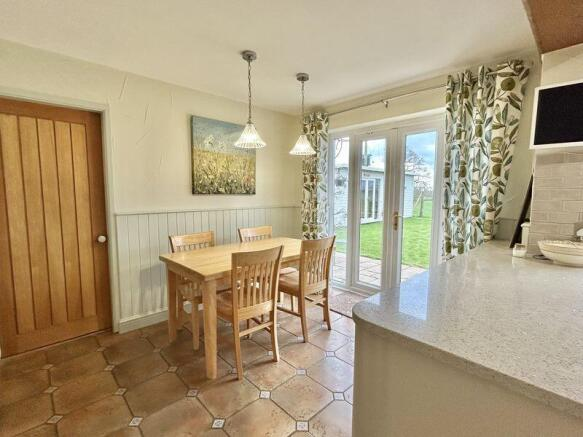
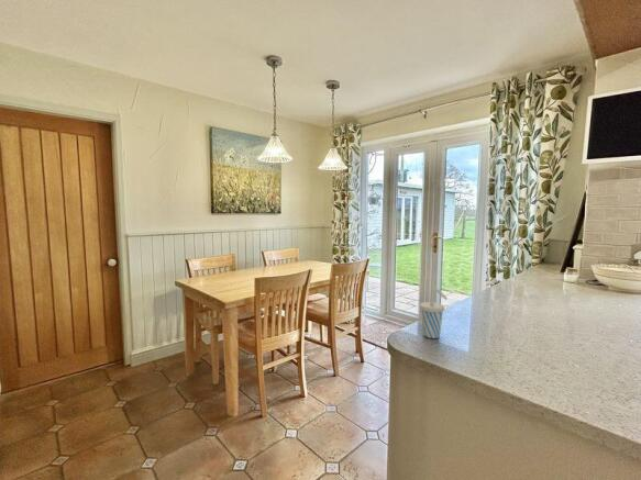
+ cup (433, 312)
